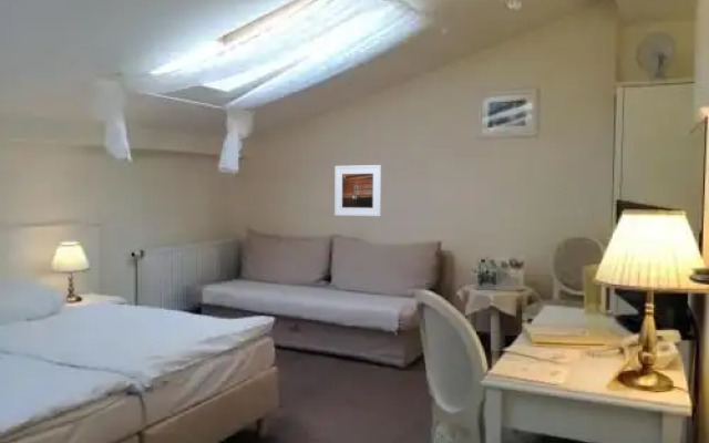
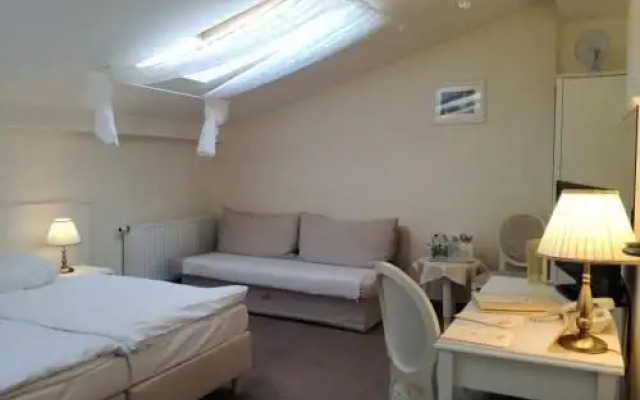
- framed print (357, 190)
